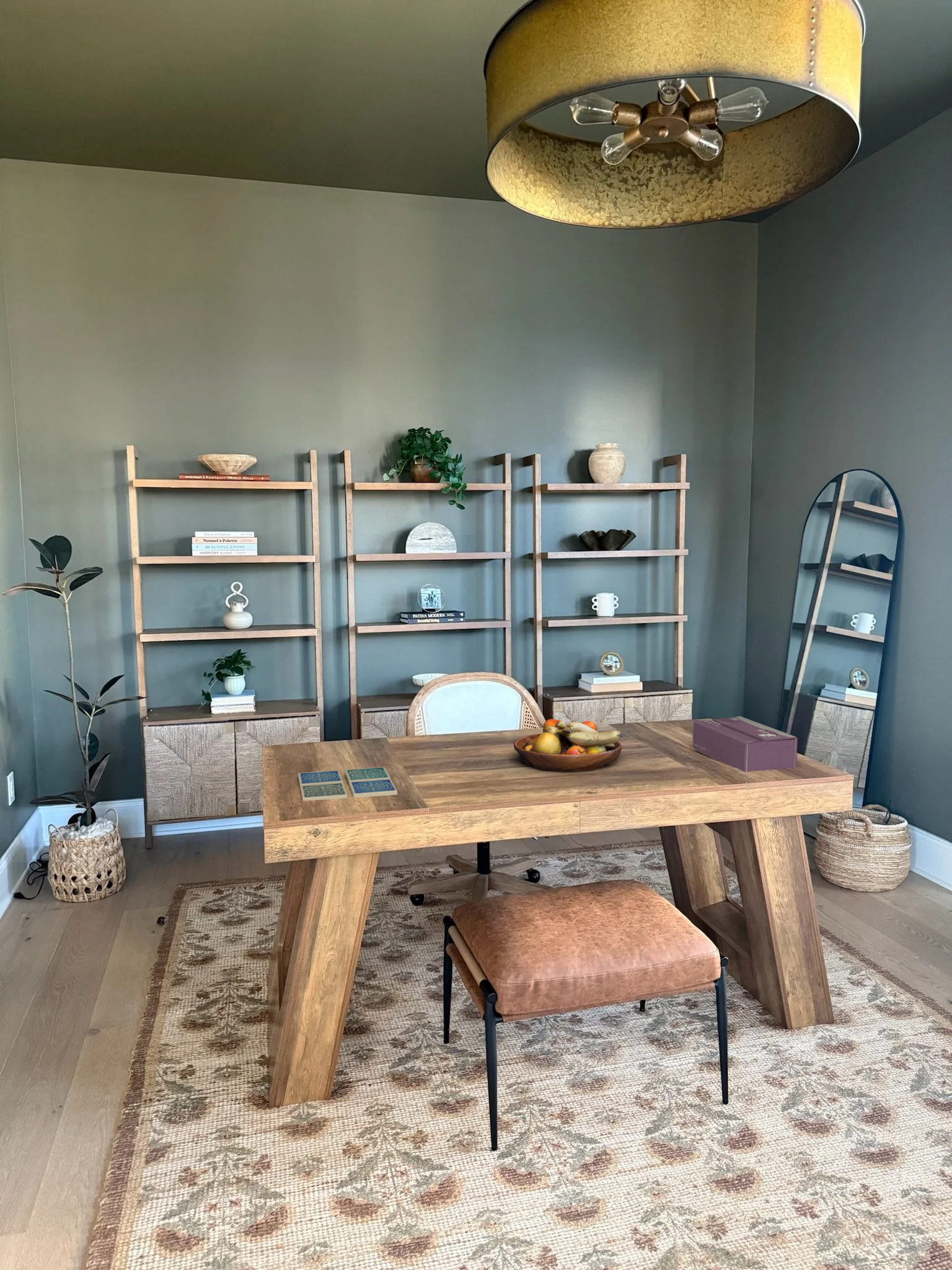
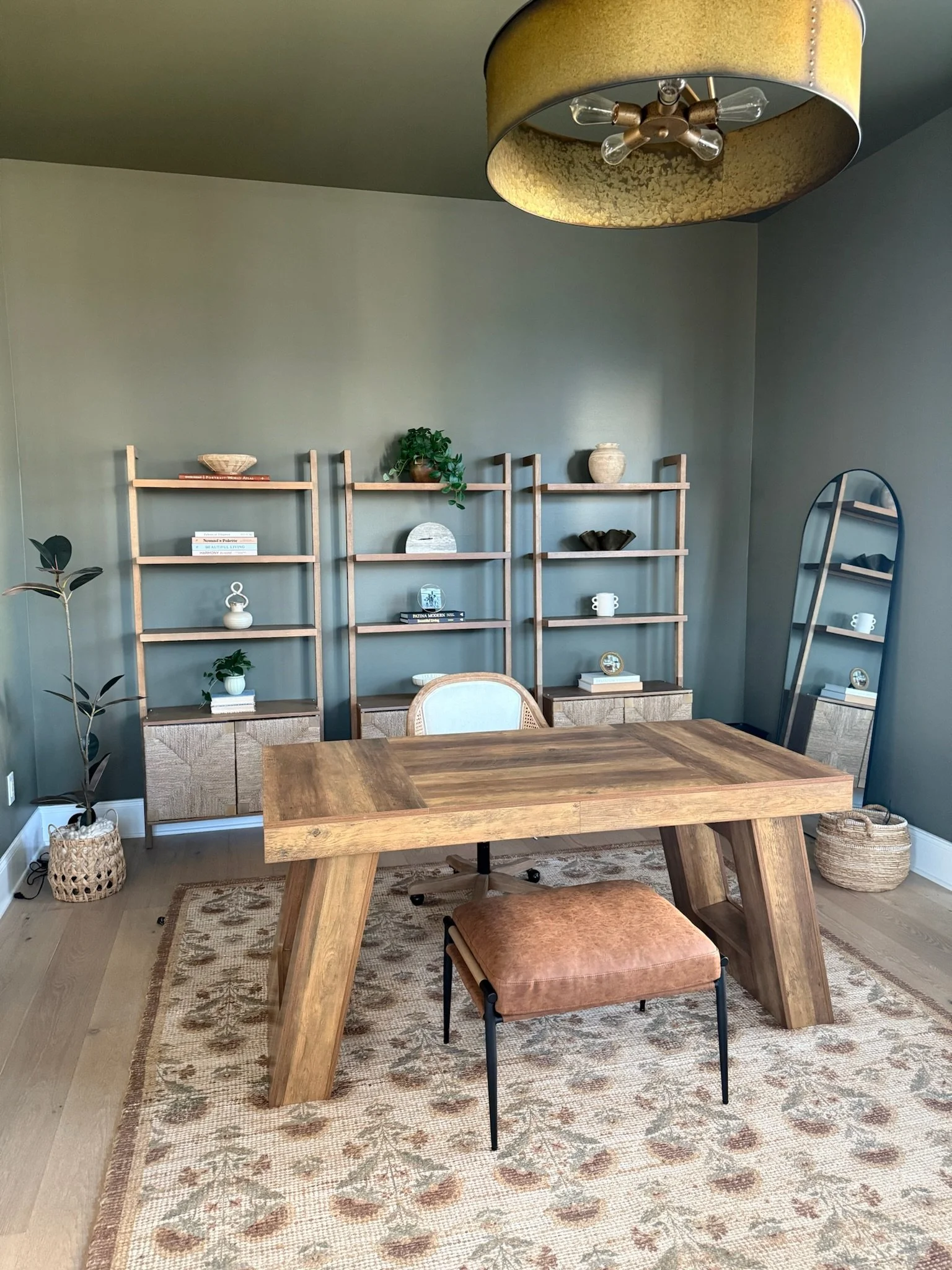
- fruit bowl (568, 739)
- drink coaster (348, 783)
- tissue box (743, 743)
